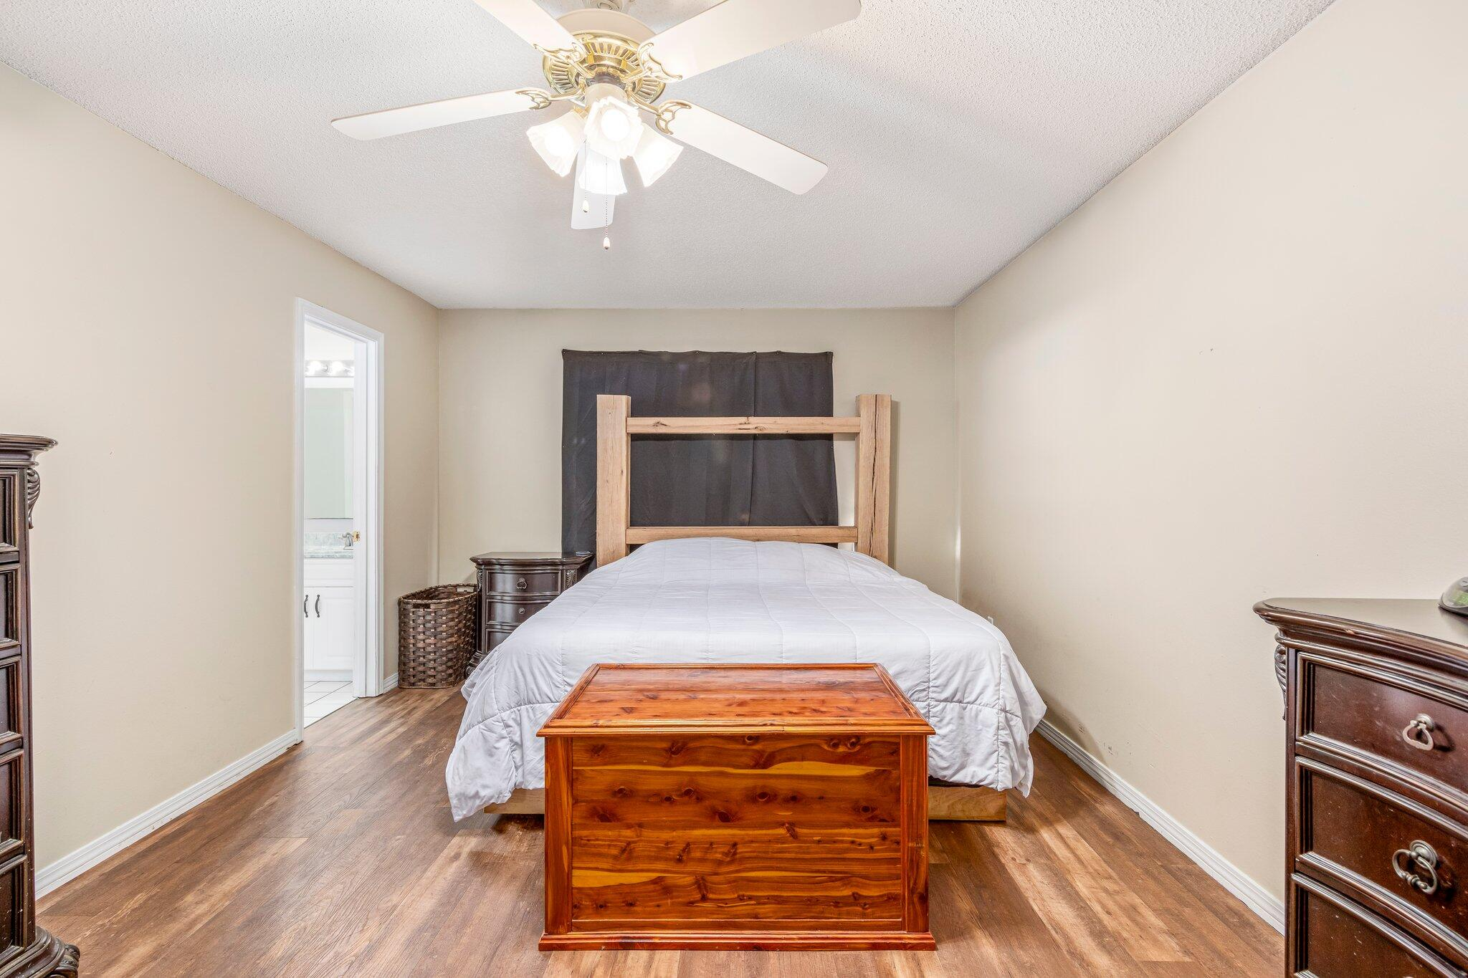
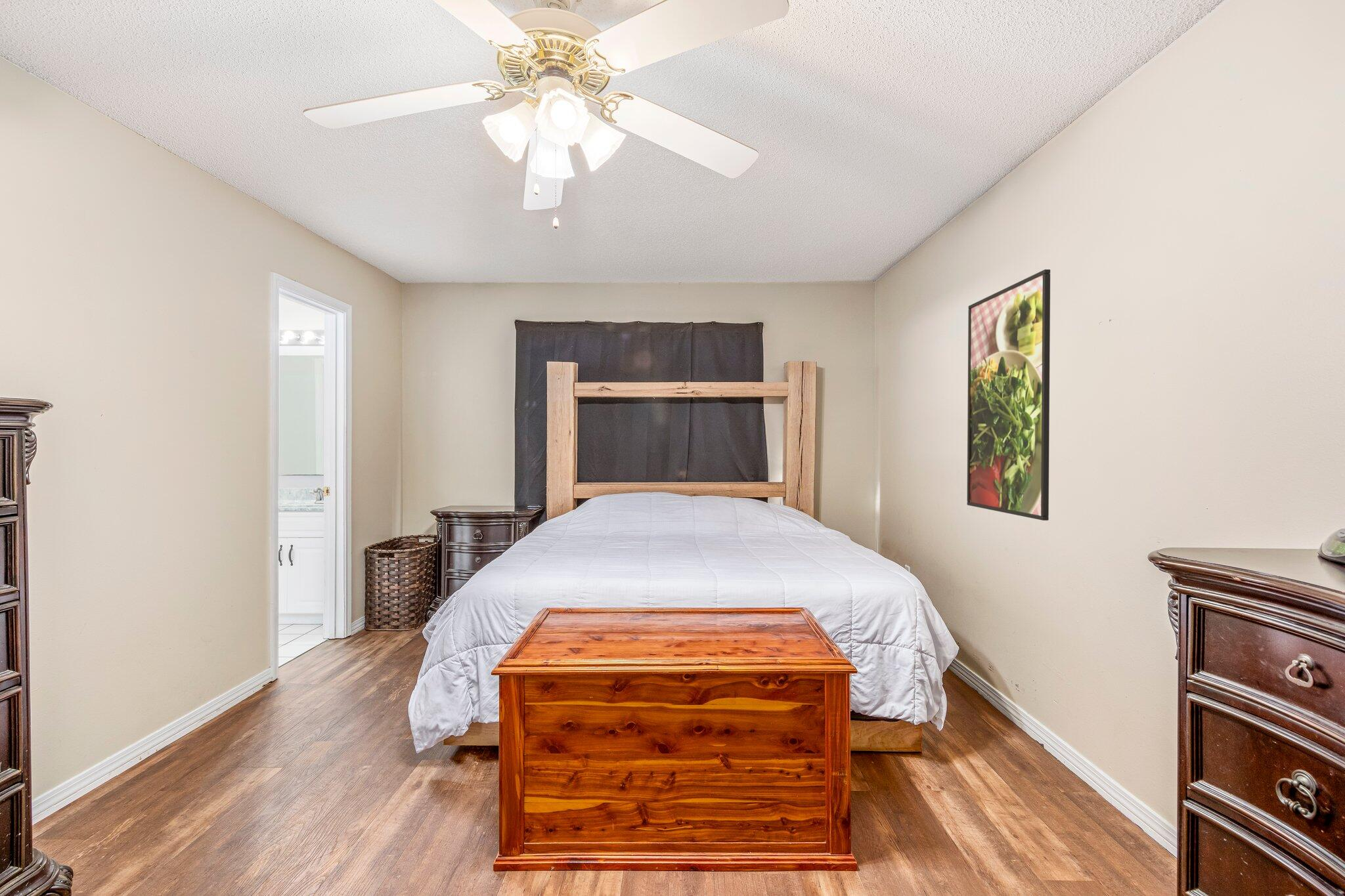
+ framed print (1003, 400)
